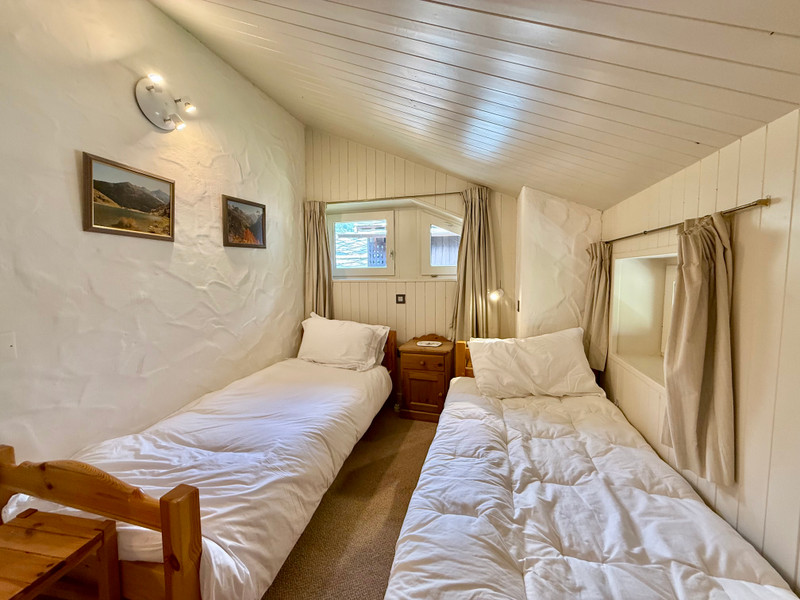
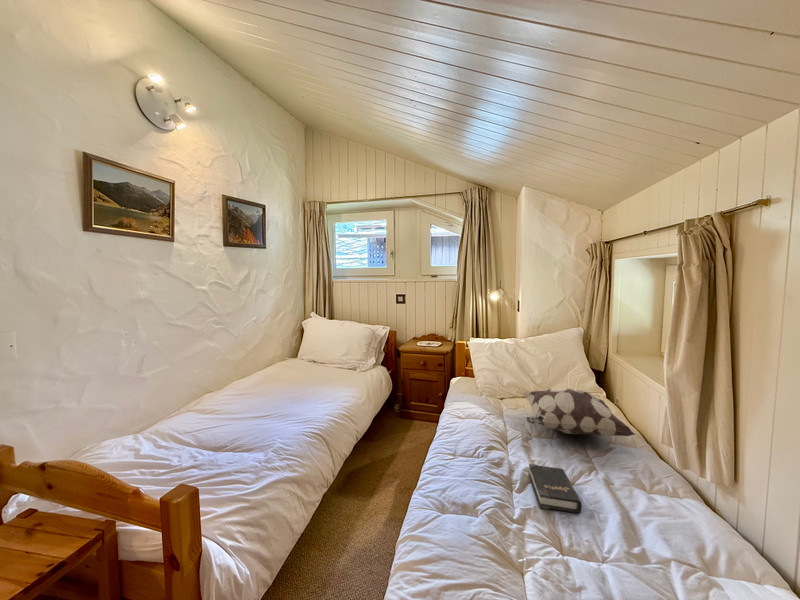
+ hardback book (552, 486)
+ decorative pillow (569, 411)
